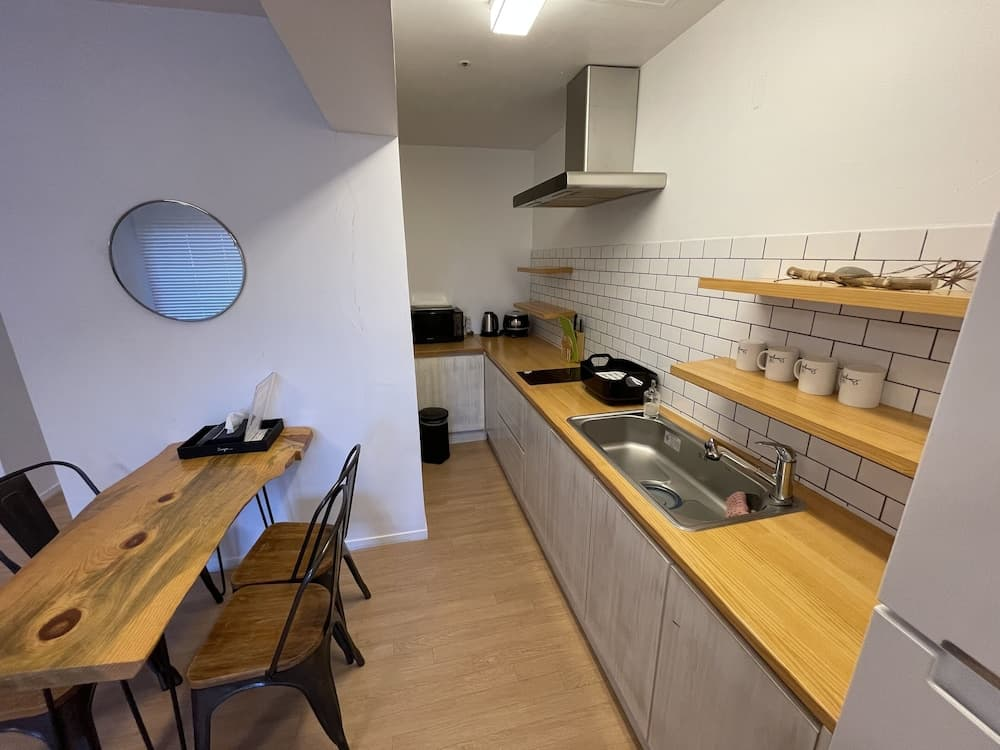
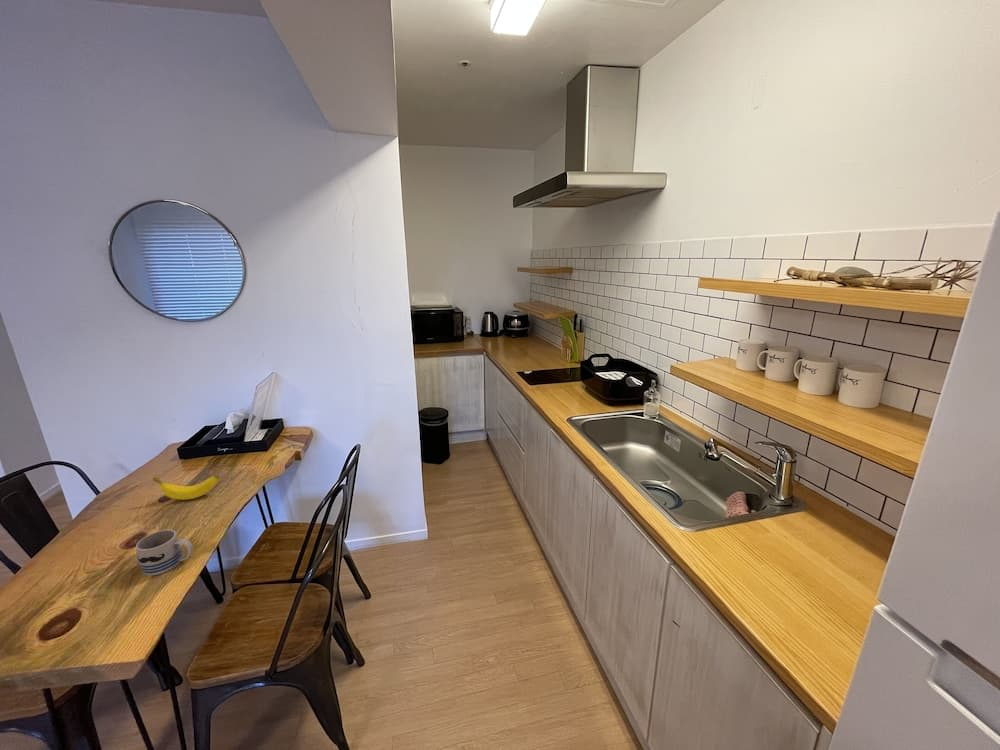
+ banana (188, 486)
+ mug (166, 551)
